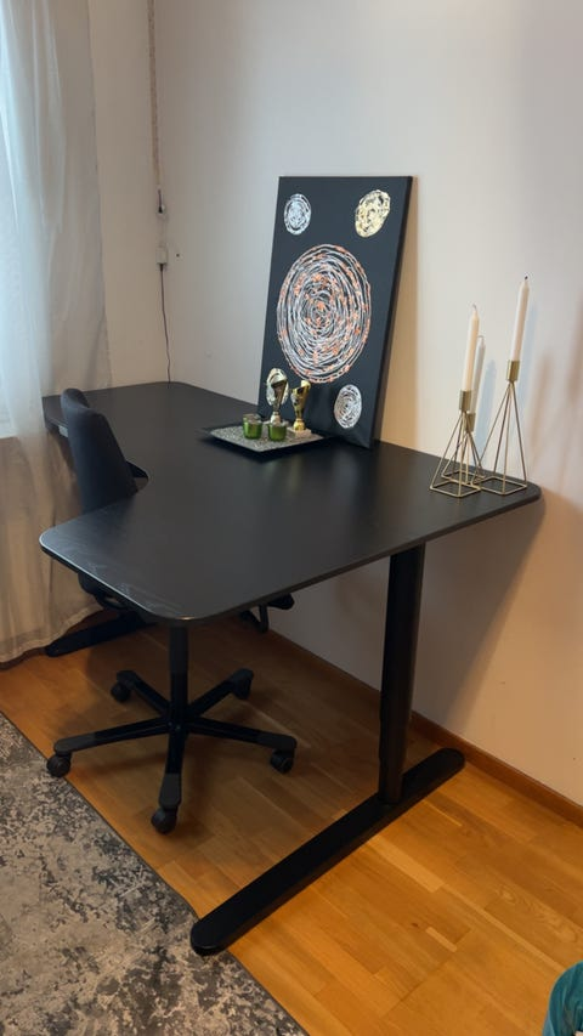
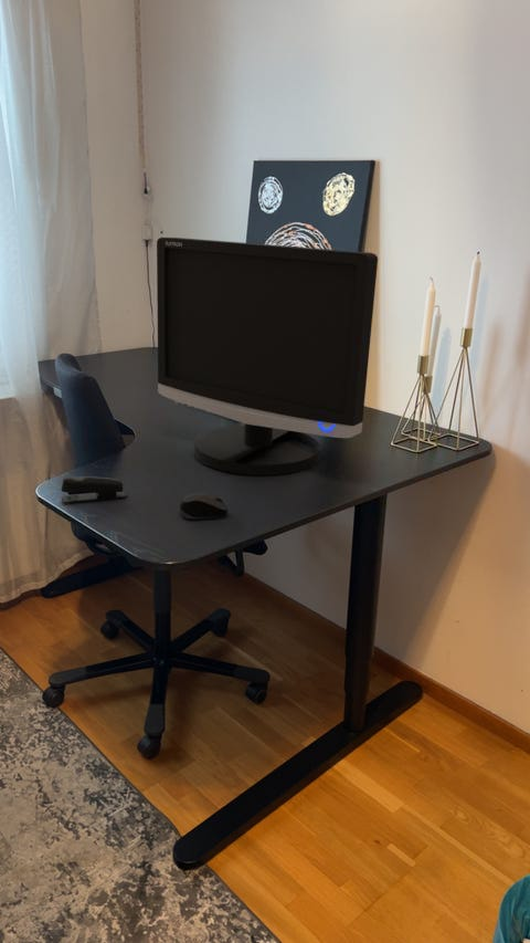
+ monitor (261, 354)
+ computer mouse (203, 504)
+ stapler (94, 486)
